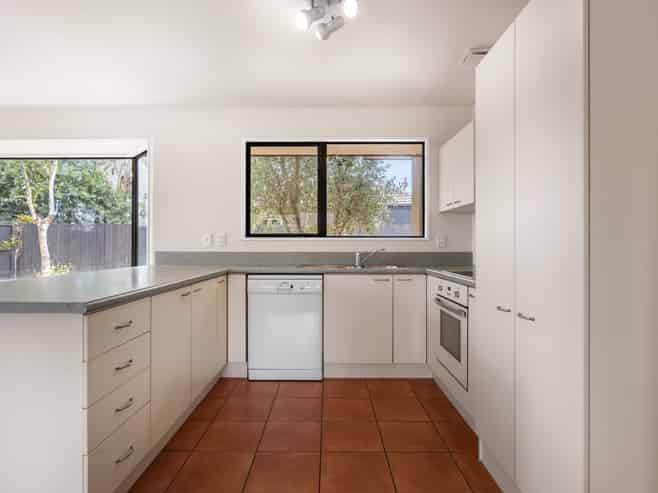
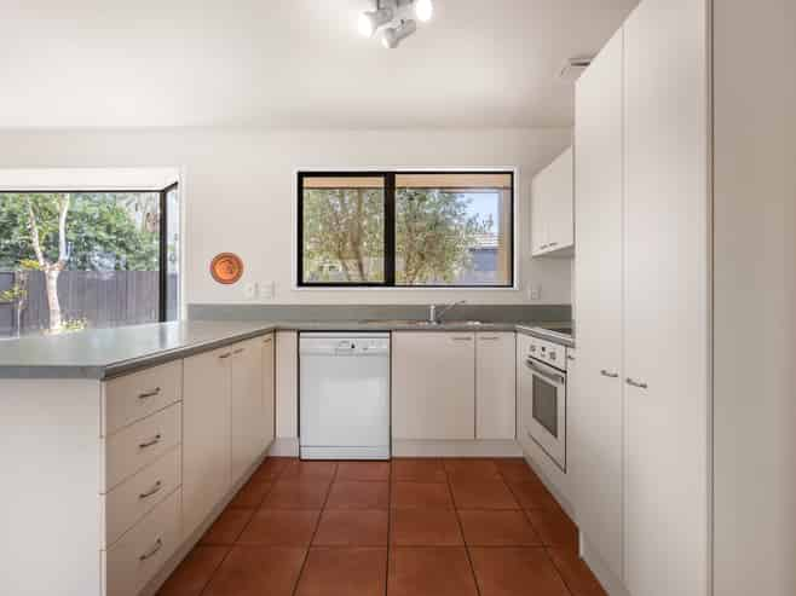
+ decorative plate (226, 268)
